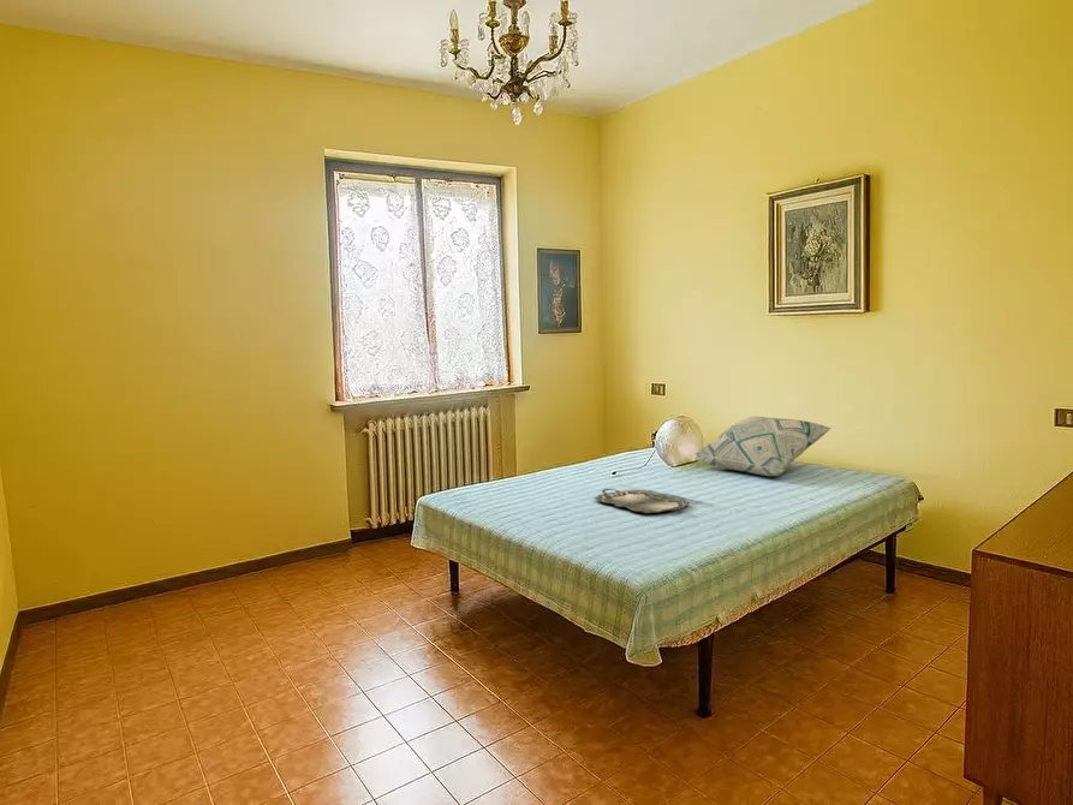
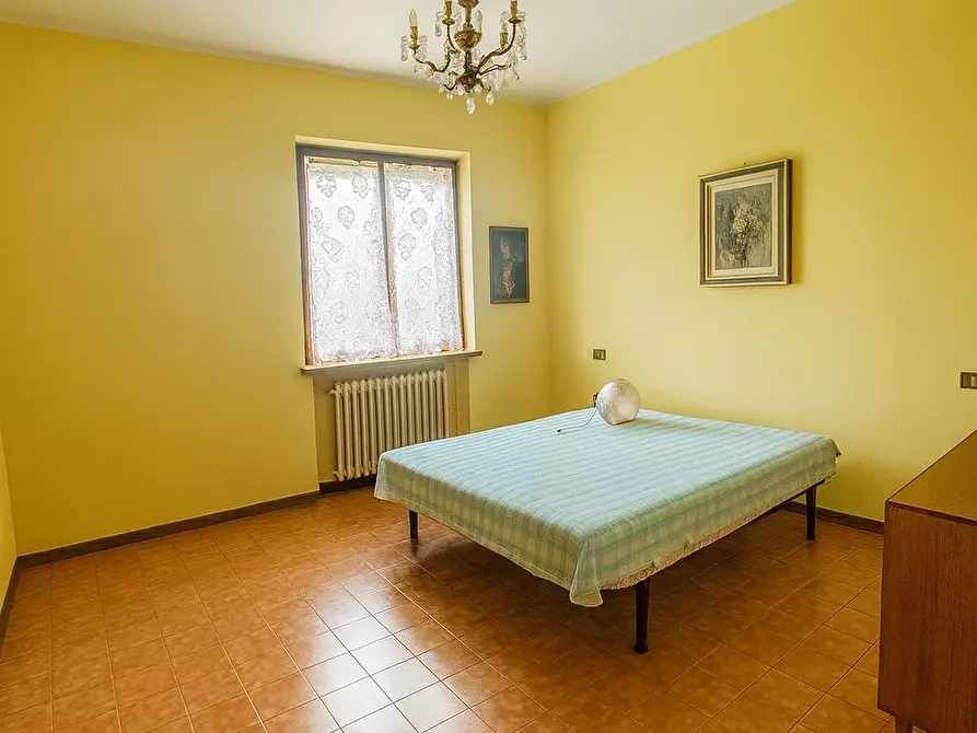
- decorative pillow (762, 445)
- serving tray (640, 500)
